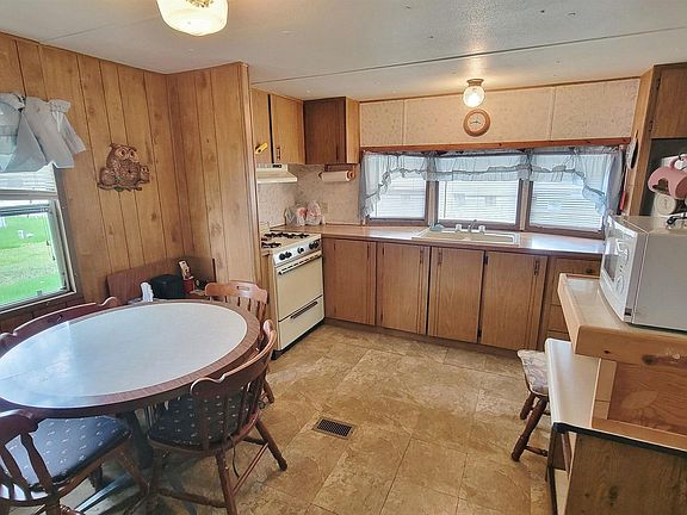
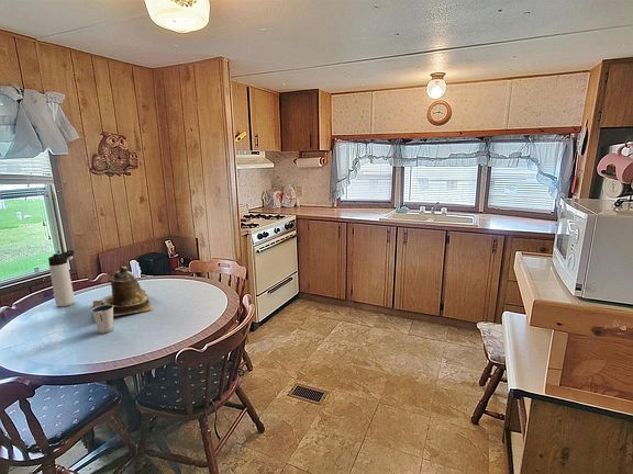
+ teapot (119, 287)
+ thermos bottle (65, 278)
+ dixie cup (103, 319)
